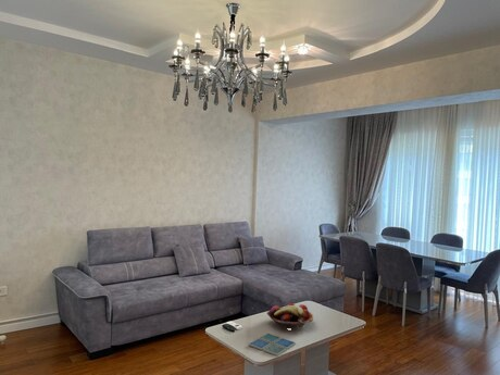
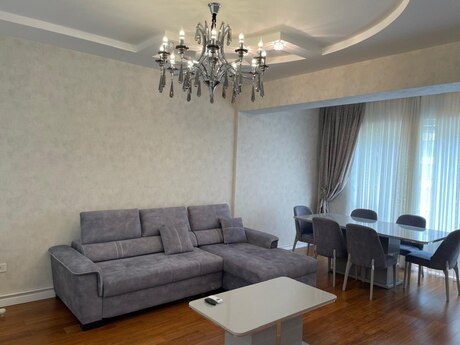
- fruit basket (290, 314)
- drink coaster (272, 343)
